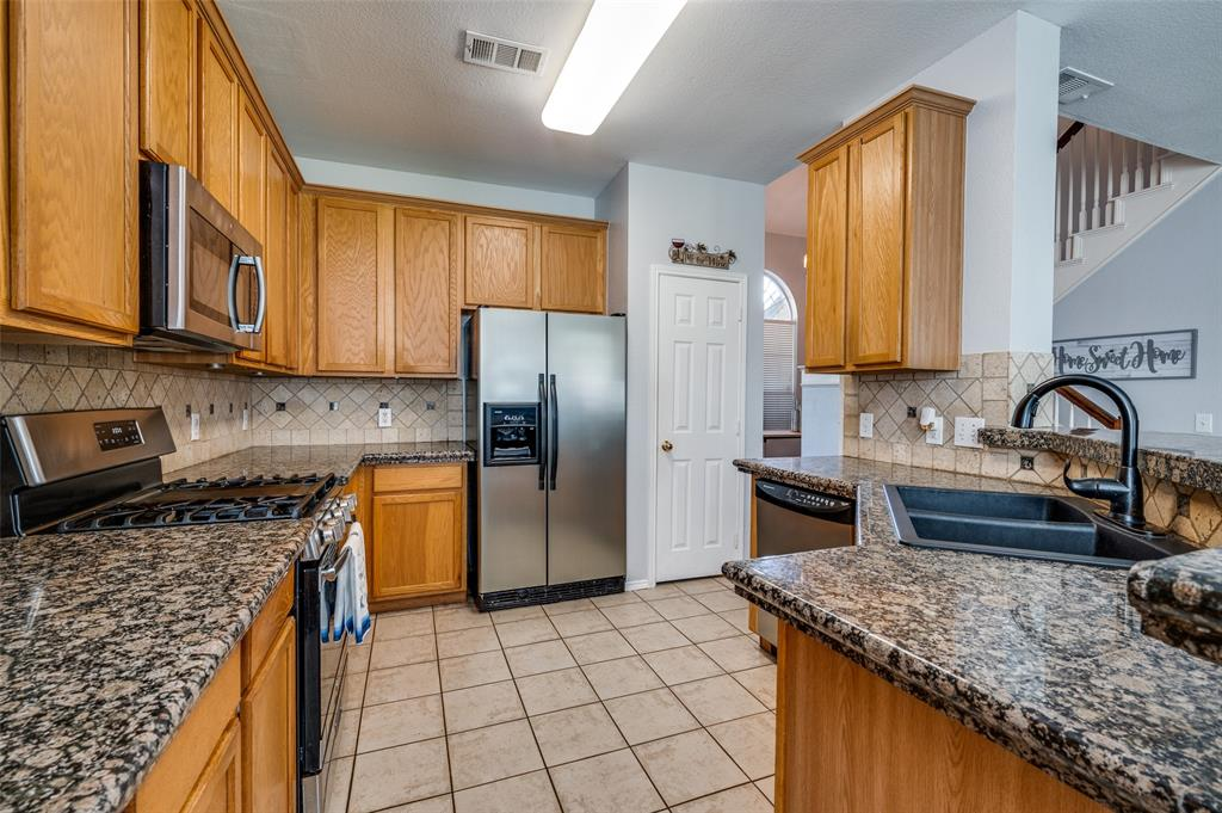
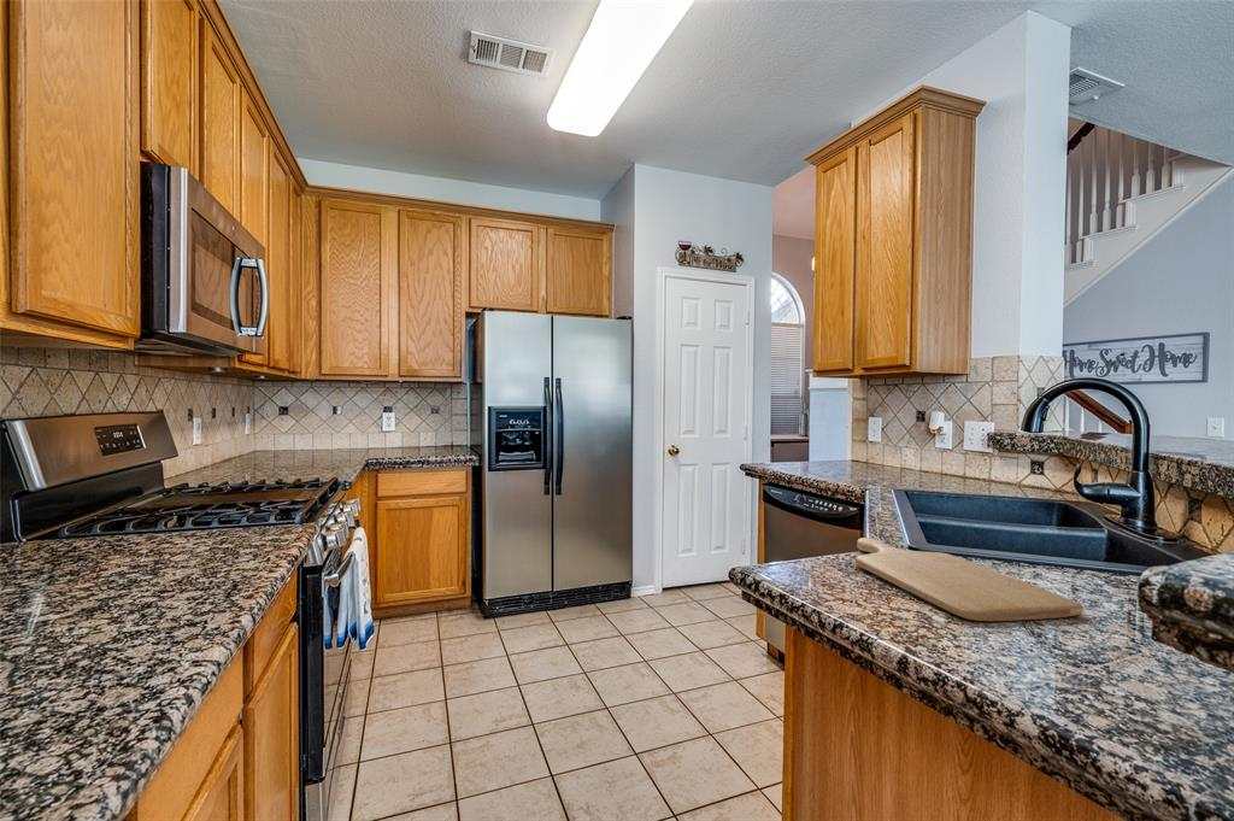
+ chopping board (929, 570)
